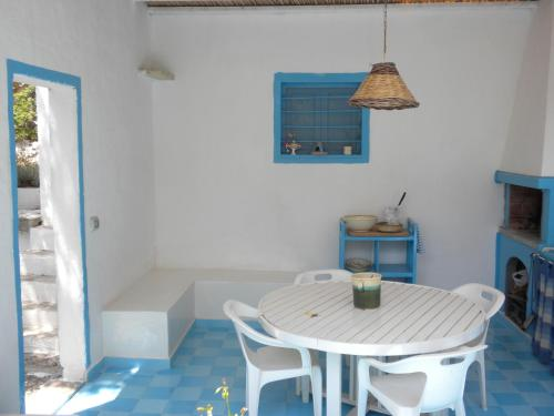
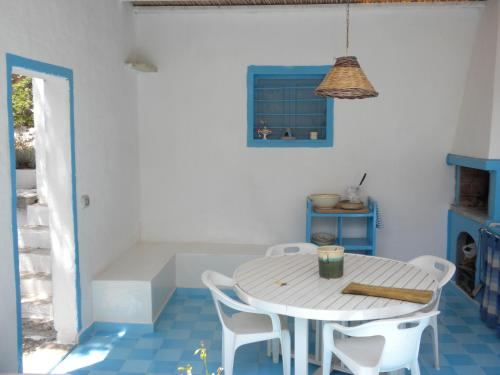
+ cutting board (387, 292)
